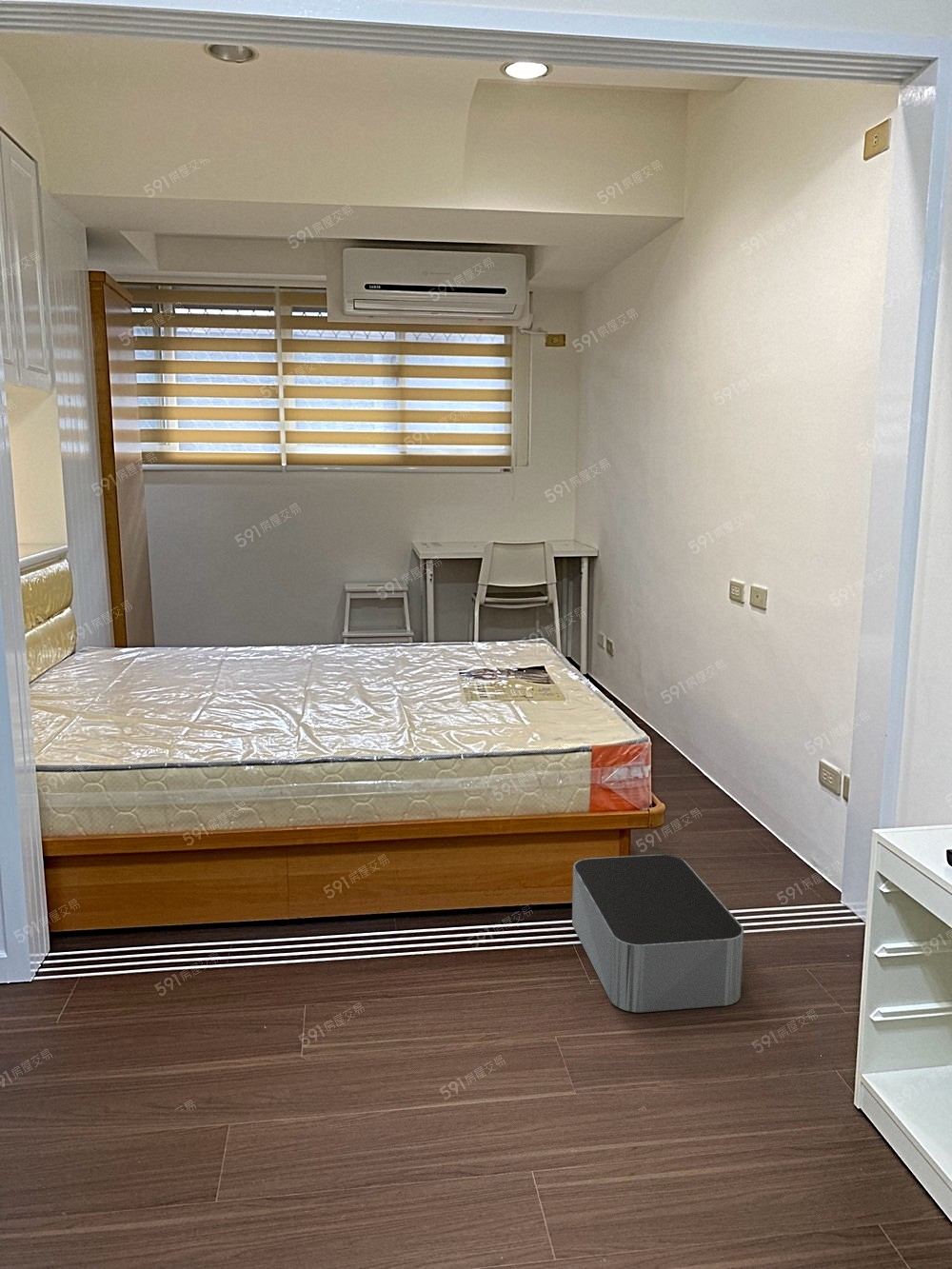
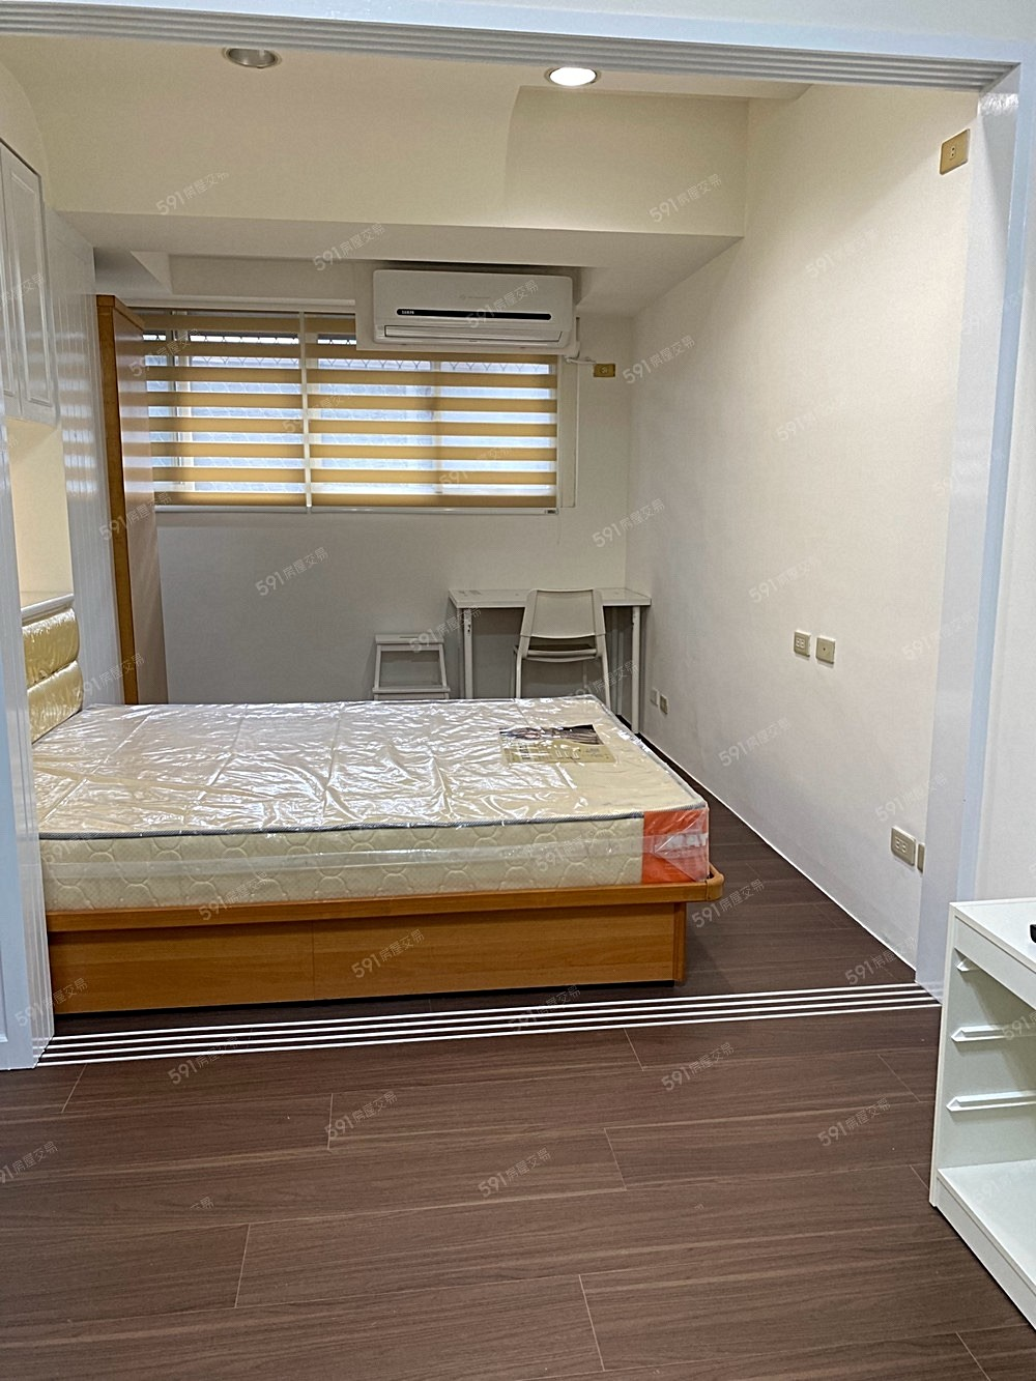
- storage bin (650, 925)
